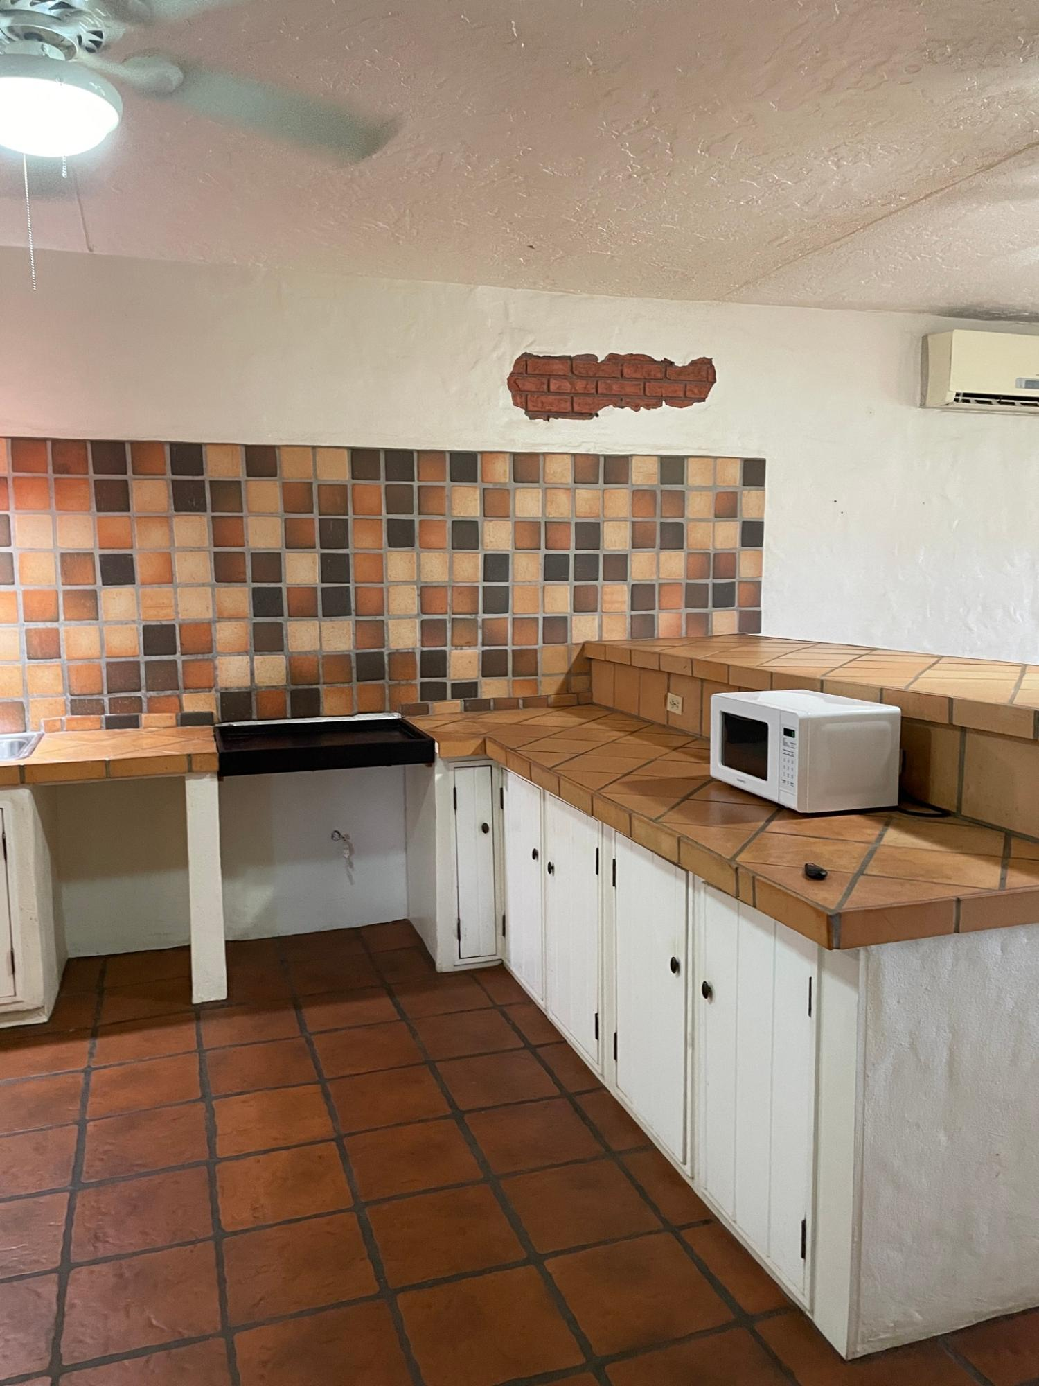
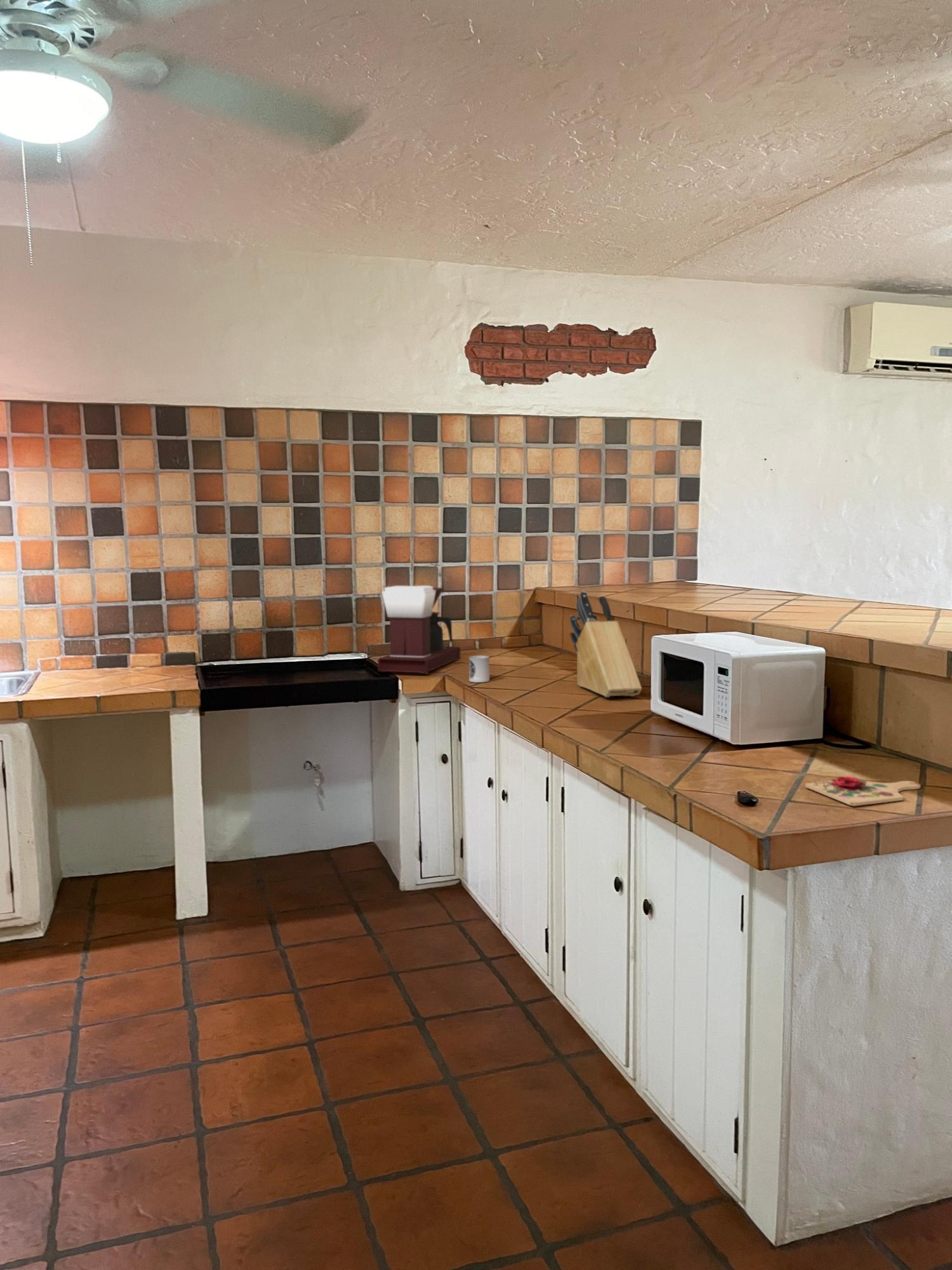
+ knife block (602, 641)
+ cup (477, 668)
+ coffee maker (420, 625)
+ cutting board (873, 784)
